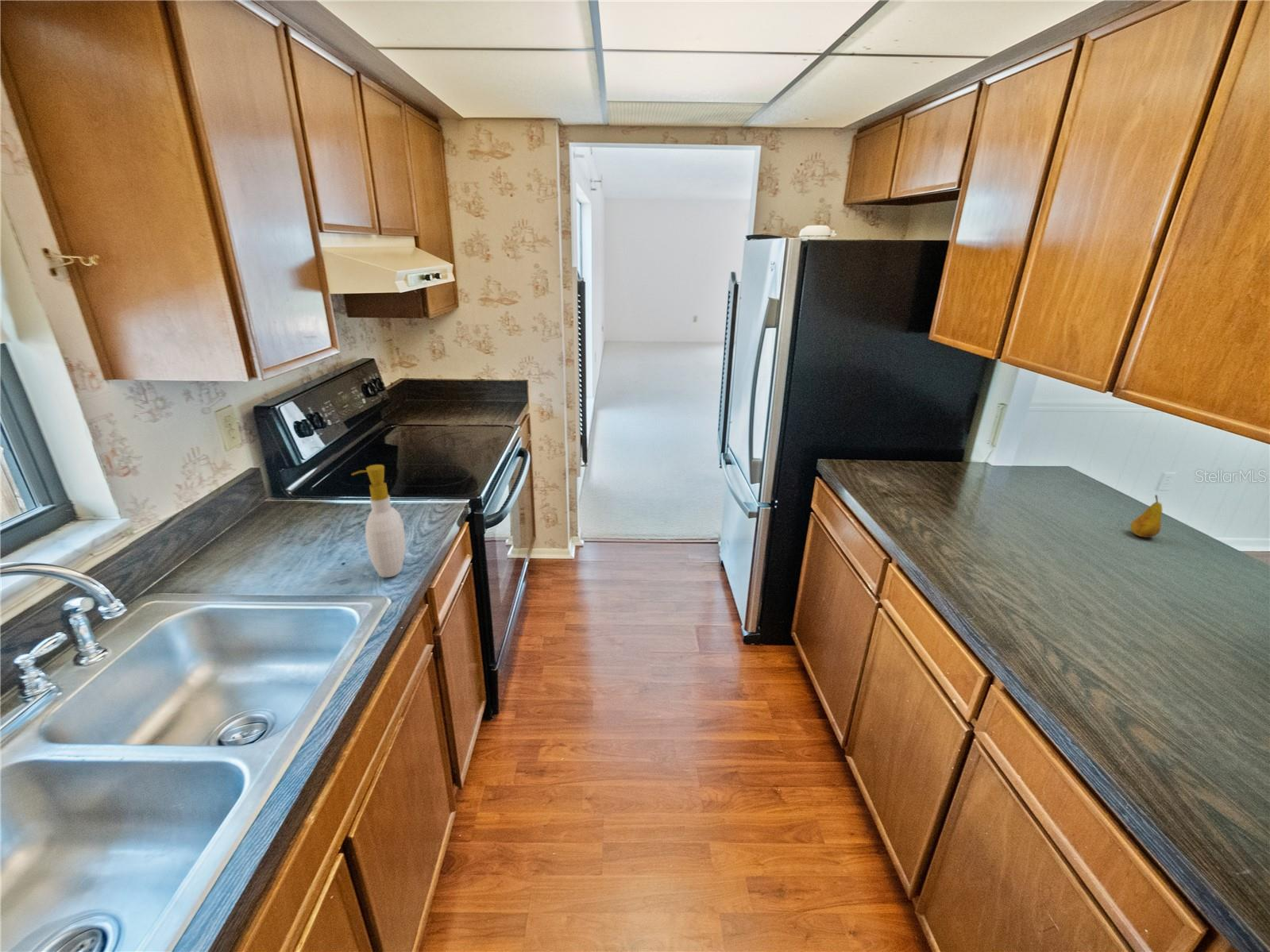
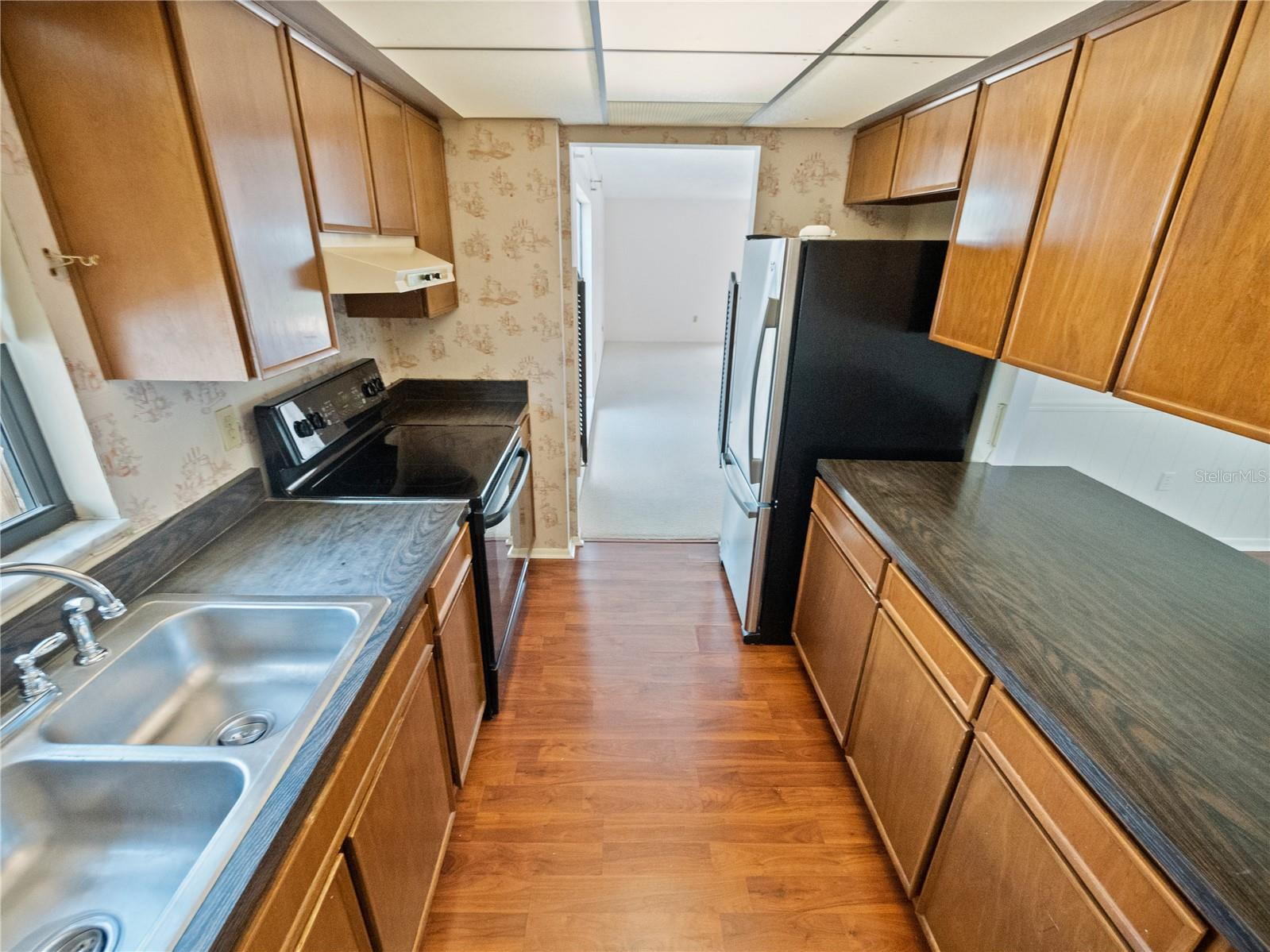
- fruit (1149, 515)
- soap bottle (380, 519)
